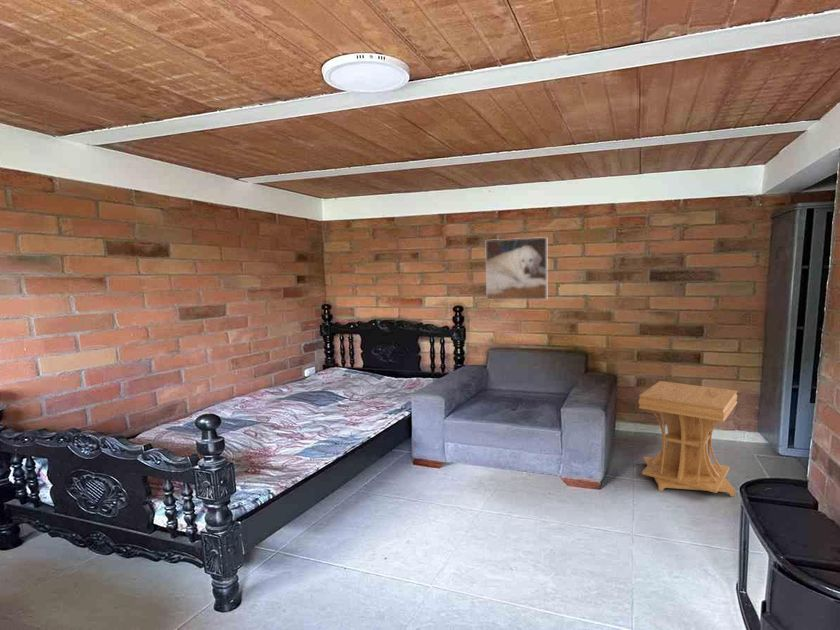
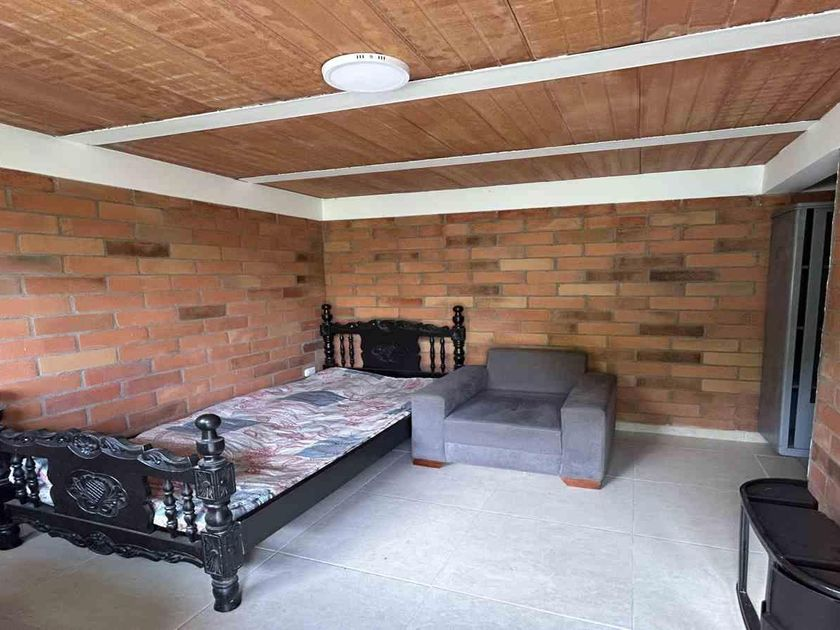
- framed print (516, 269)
- side table (686, 436)
